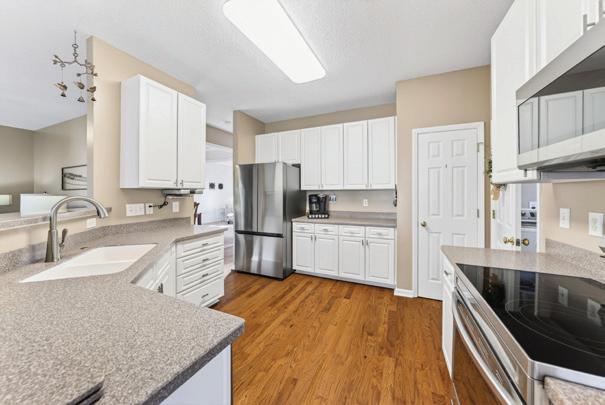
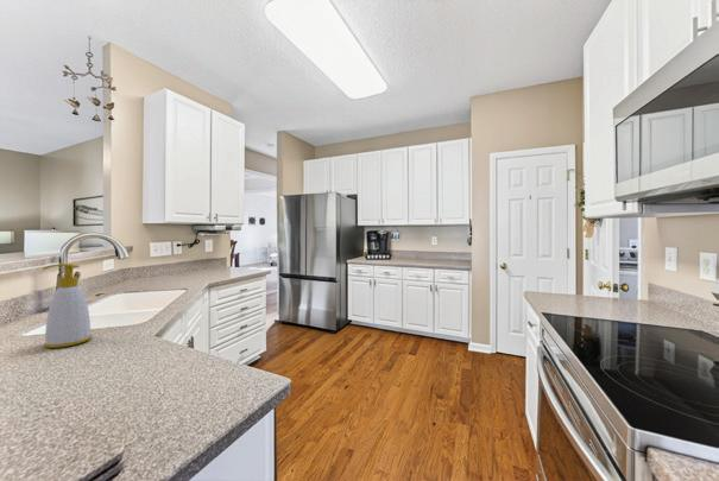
+ soap bottle (68, 303)
